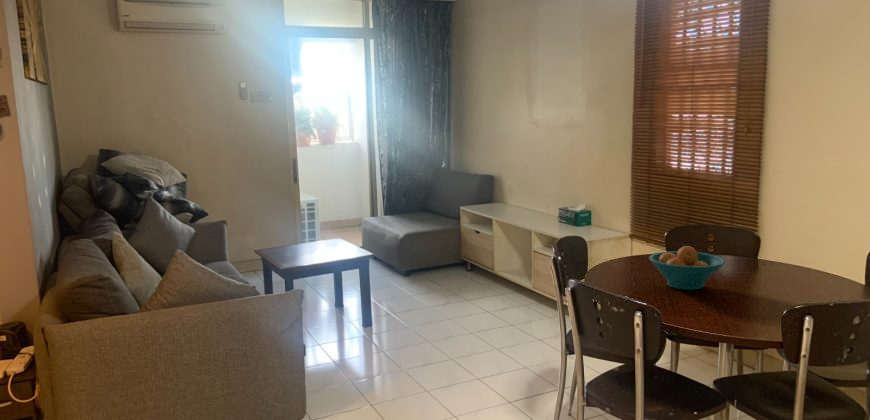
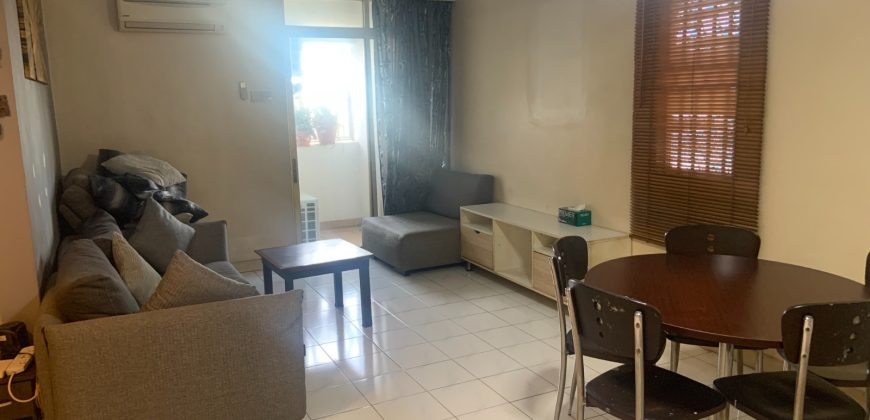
- fruit bowl (686, 266)
